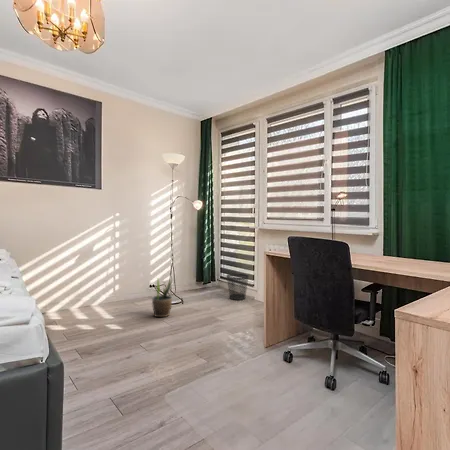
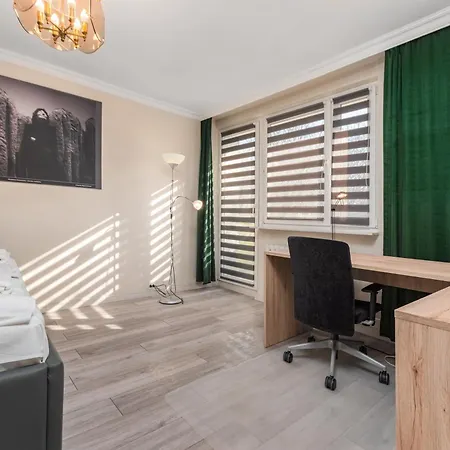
- wastebasket (237, 287)
- potted plant (162, 296)
